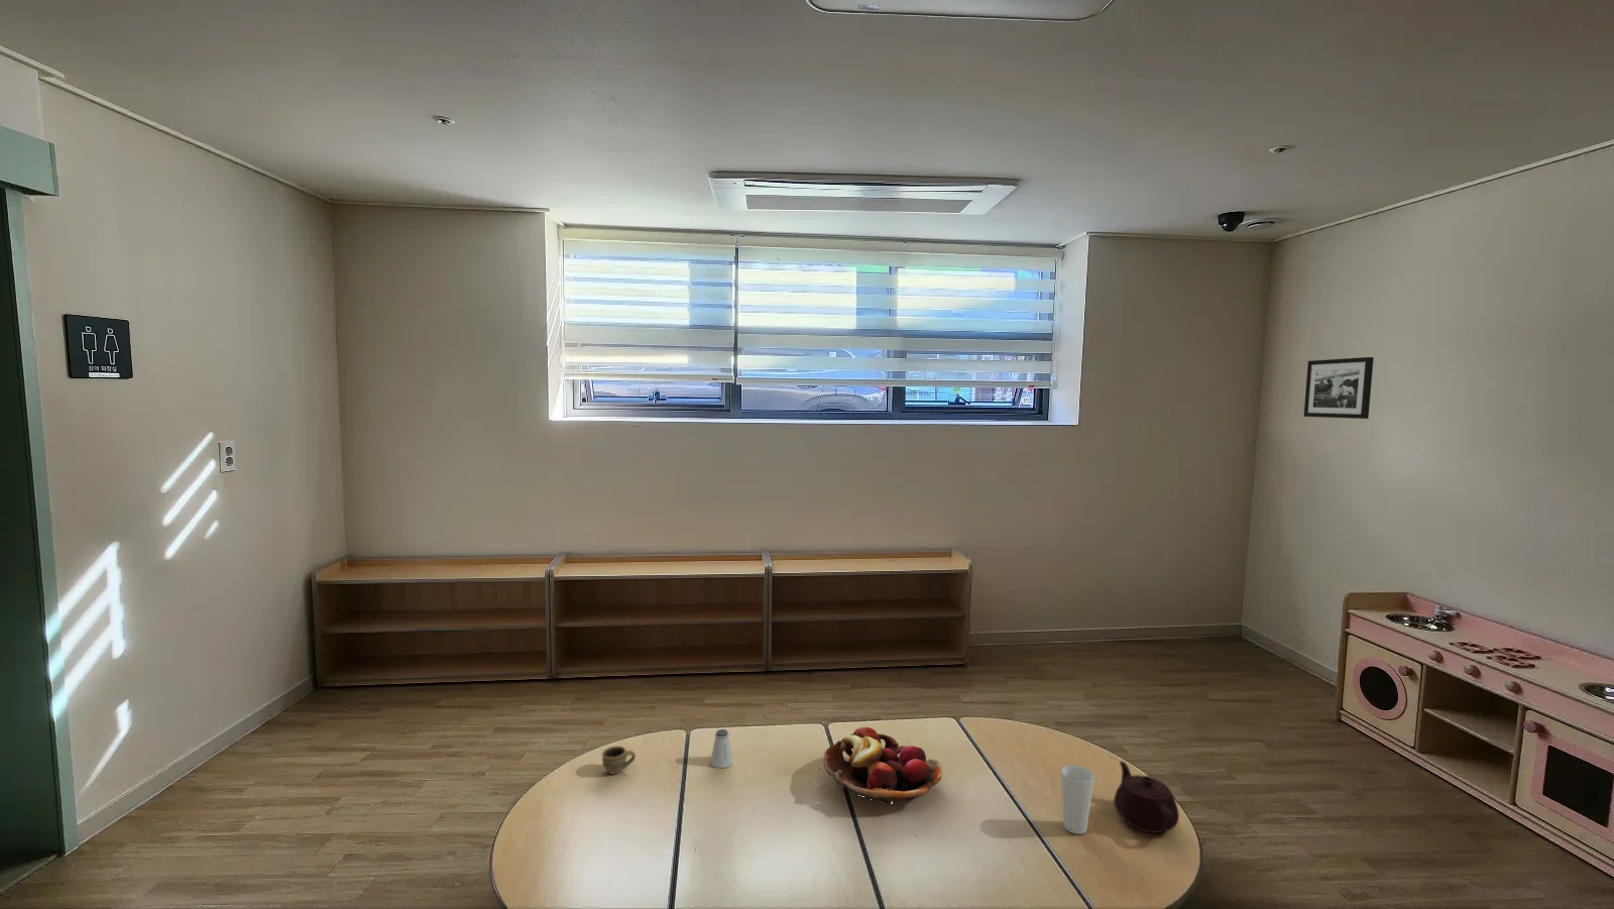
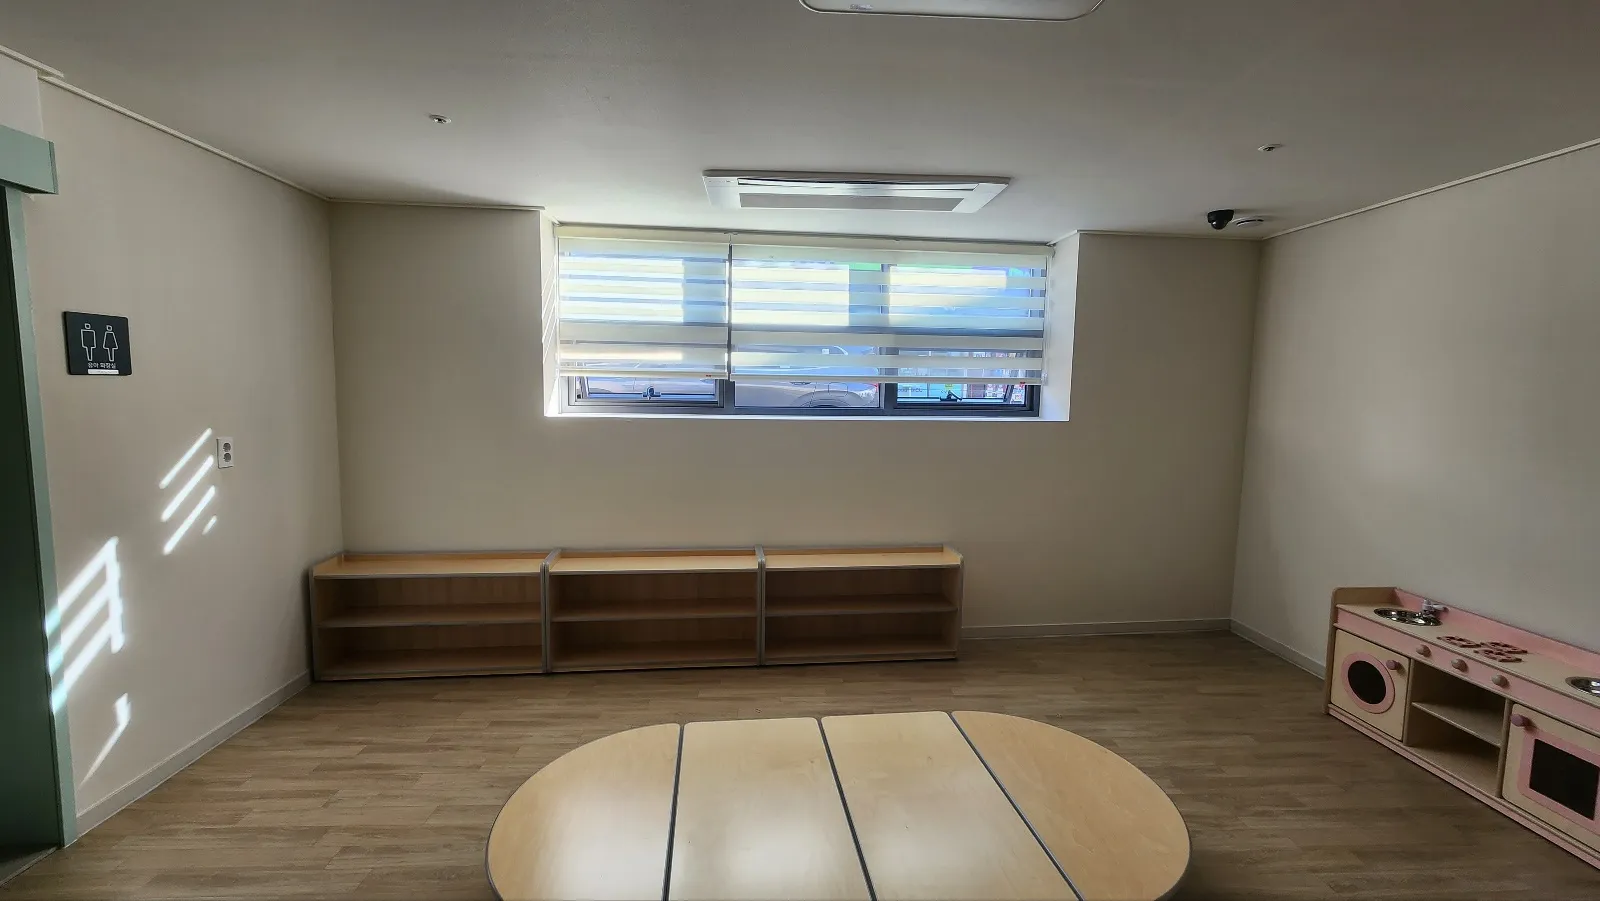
- teapot (1144, 797)
- saltshaker (722, 746)
- cup (1076, 800)
- picture frame (1337, 388)
- cup (619, 760)
- fruit basket (880, 763)
